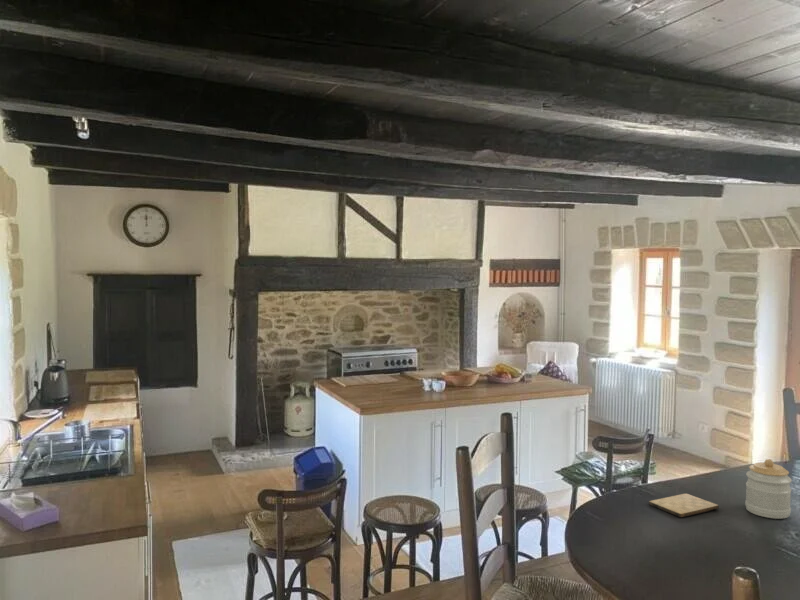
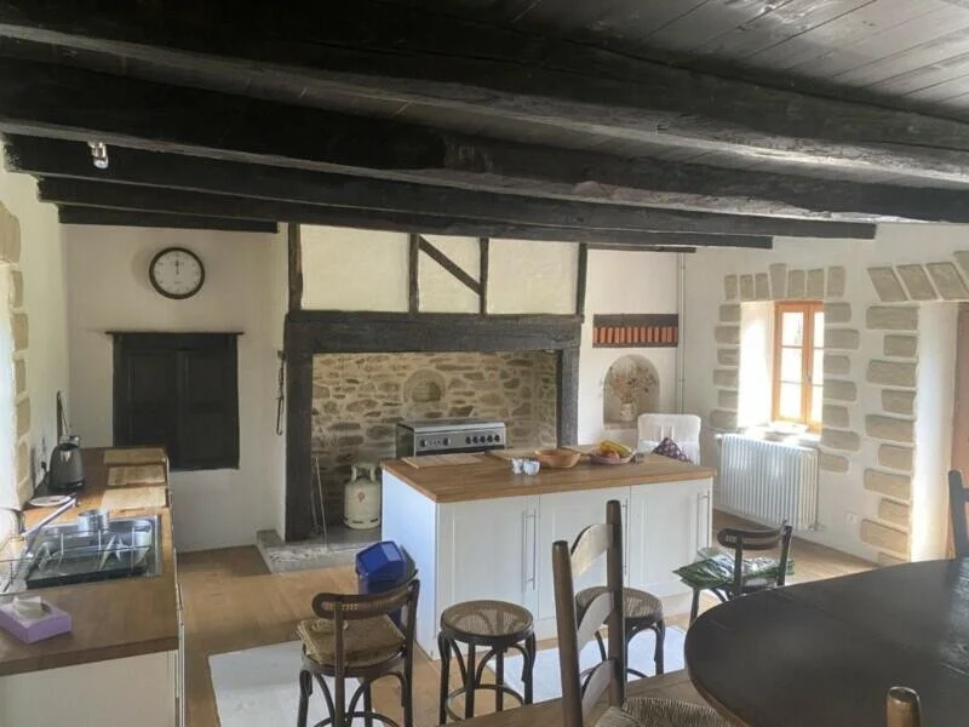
- cutting board (683, 504)
- jar (768, 485)
